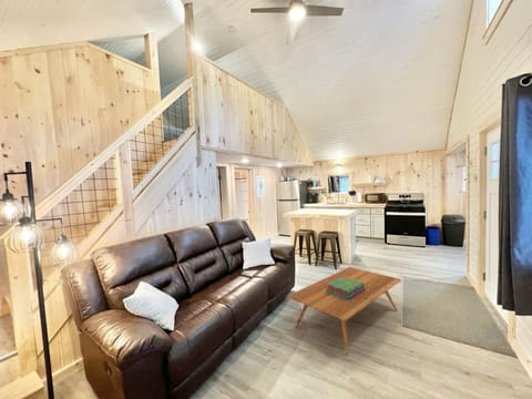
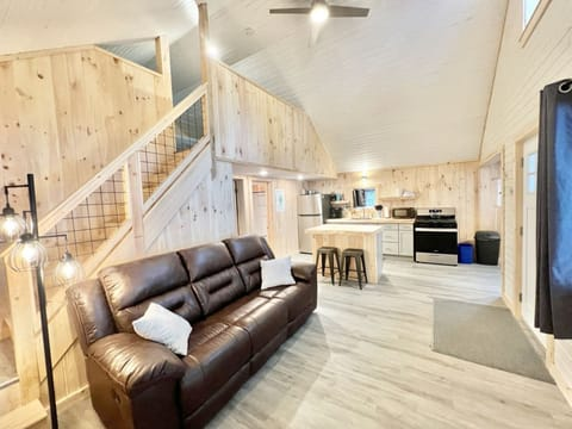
- coffee table (348, 301)
- stack of books (345, 287)
